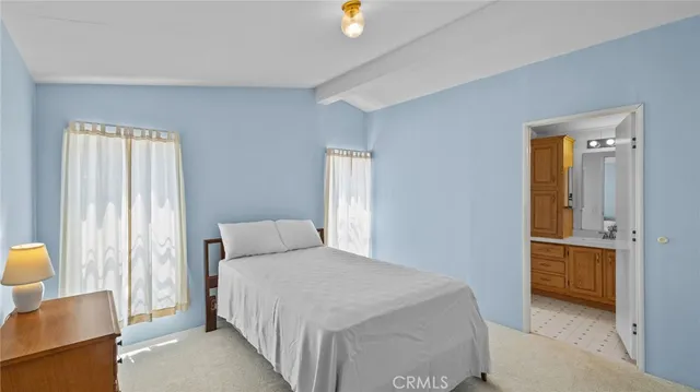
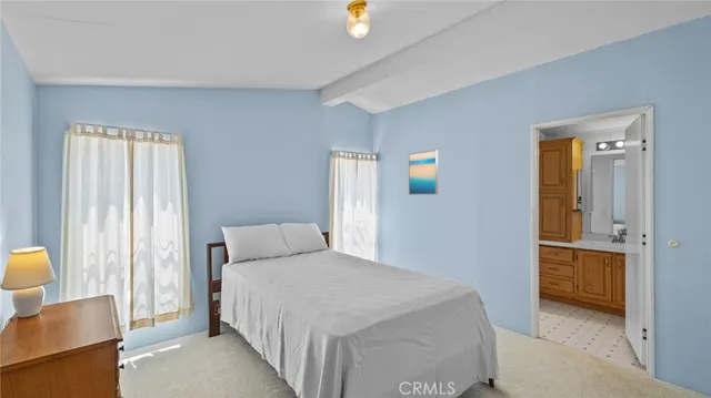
+ wall art (422, 173)
